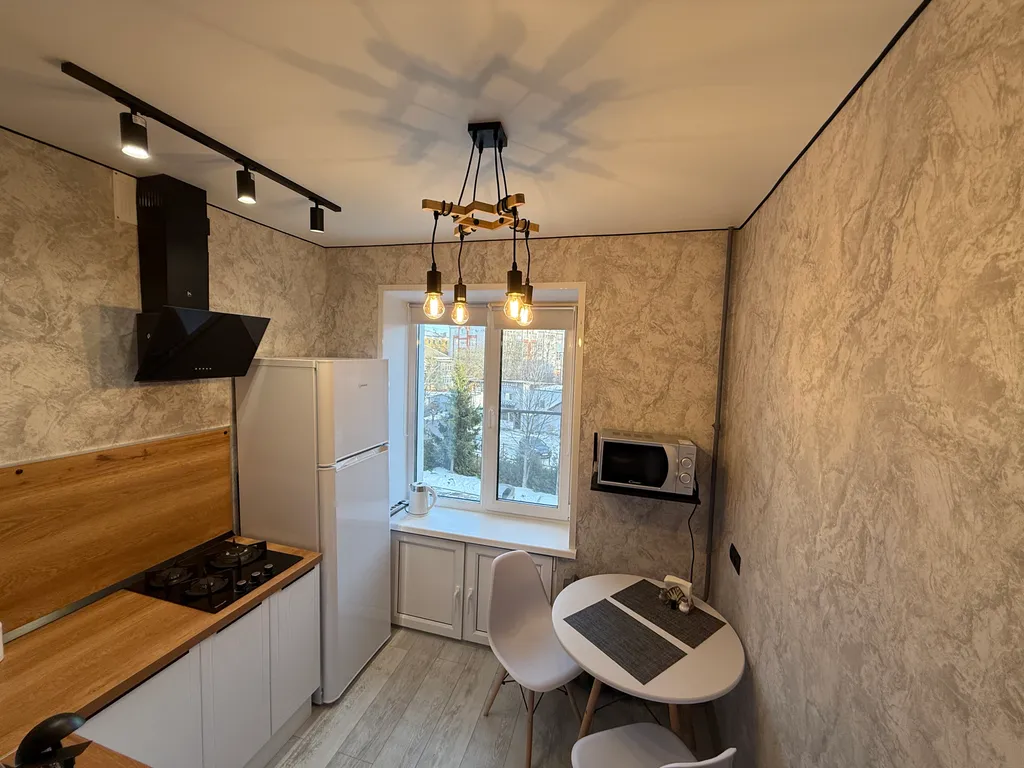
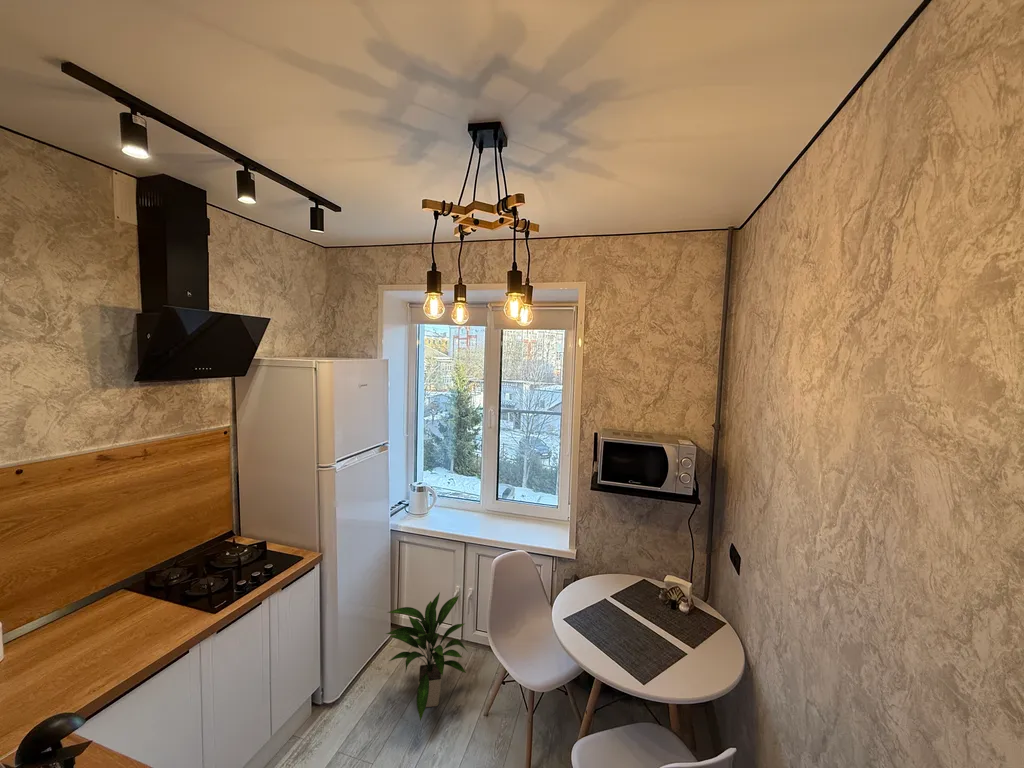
+ indoor plant (428, 650)
